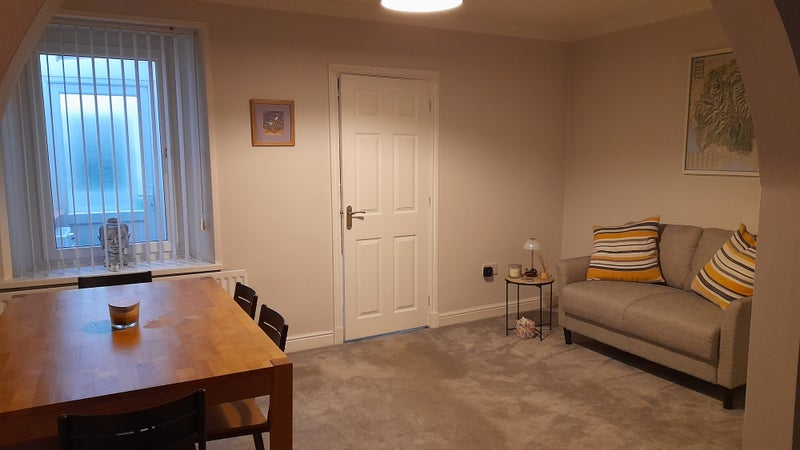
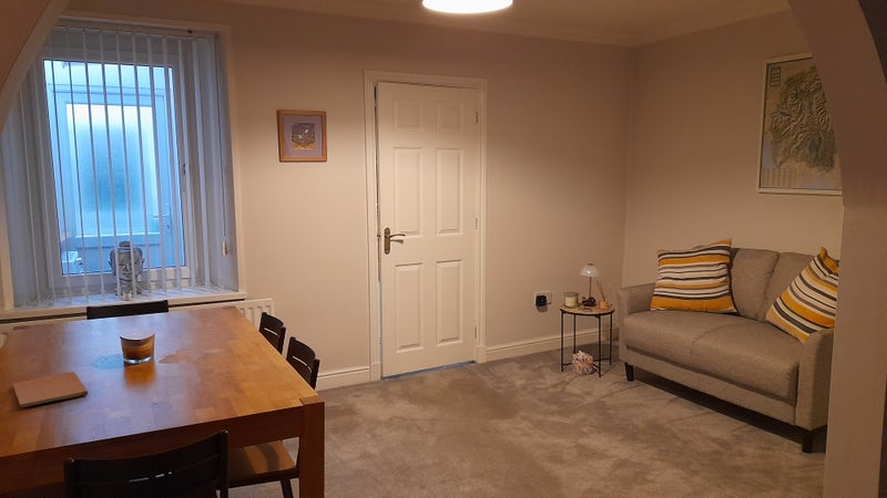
+ book (49, 387)
